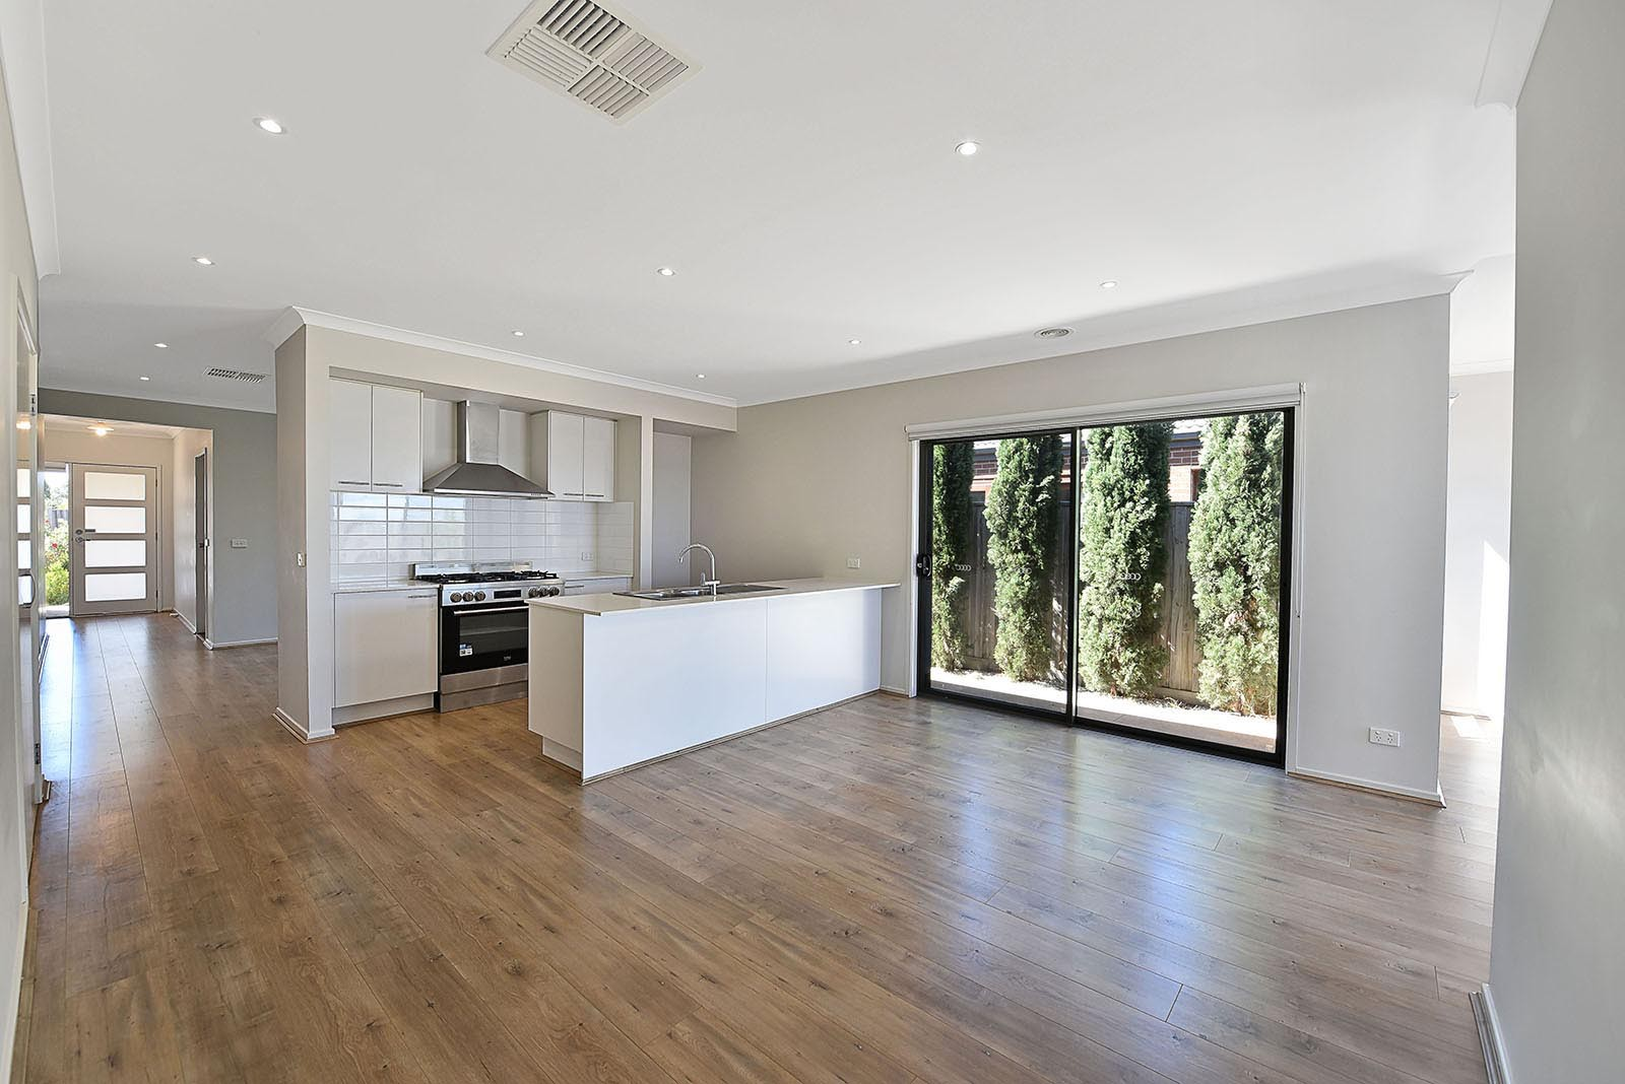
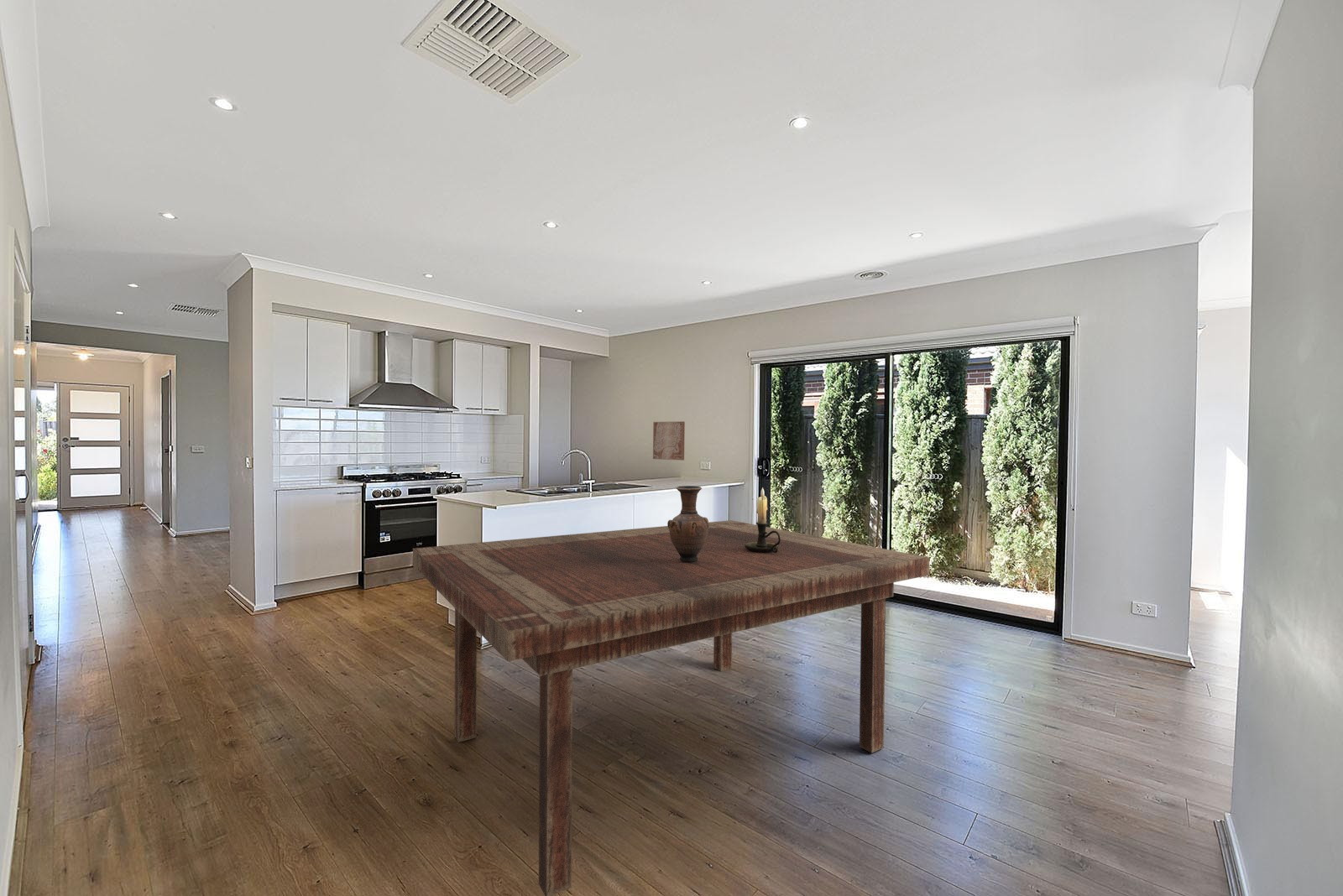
+ vase (688, 523)
+ wall art (668, 440)
+ dining table (664, 647)
+ candle holder (766, 518)
